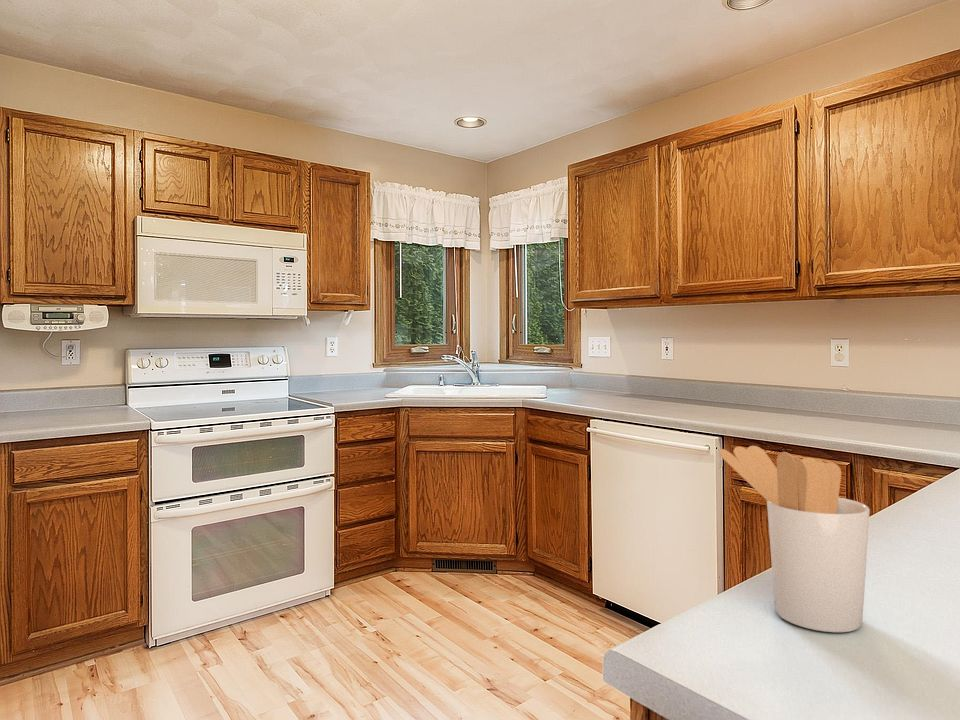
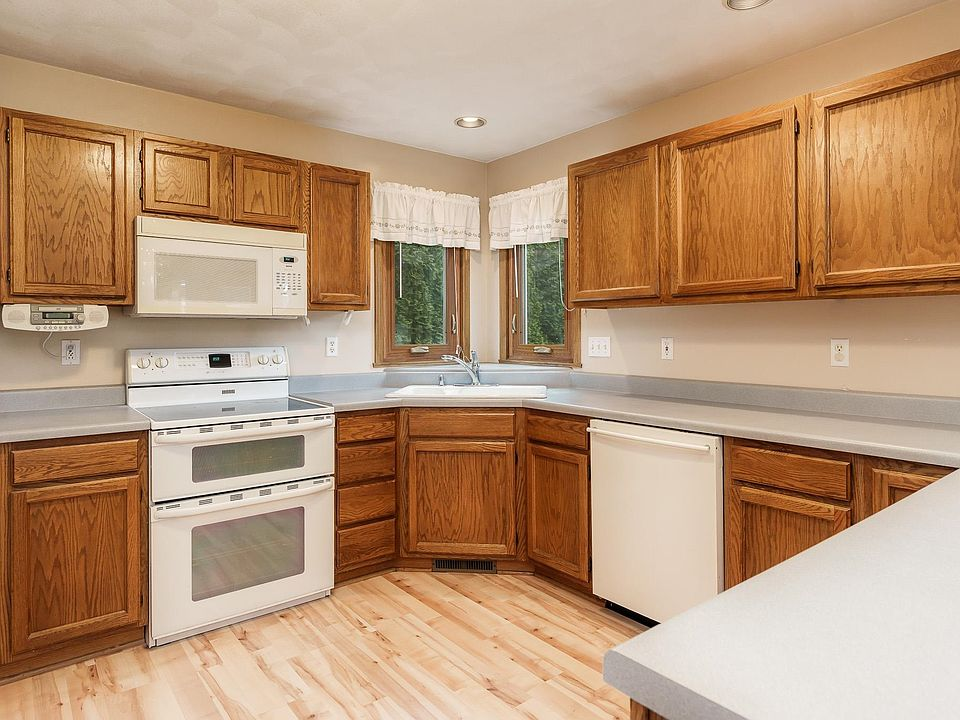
- utensil holder (791, 527)
